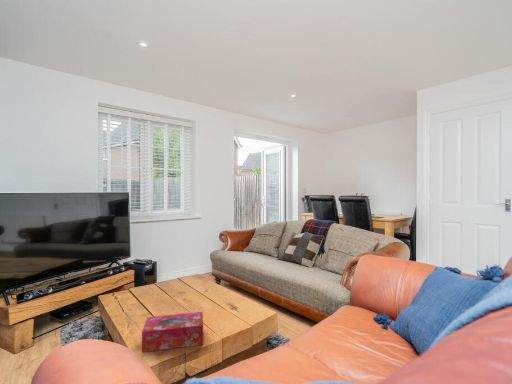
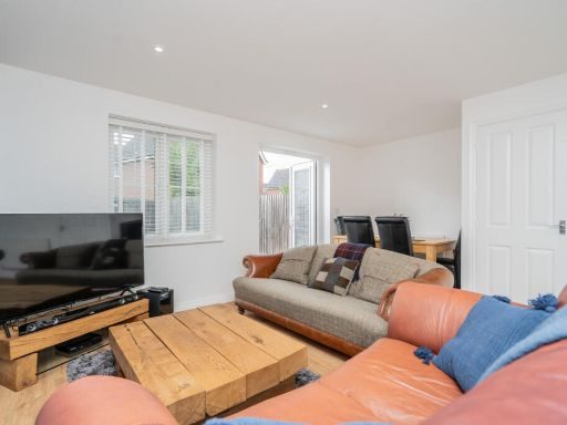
- tissue box (174, 330)
